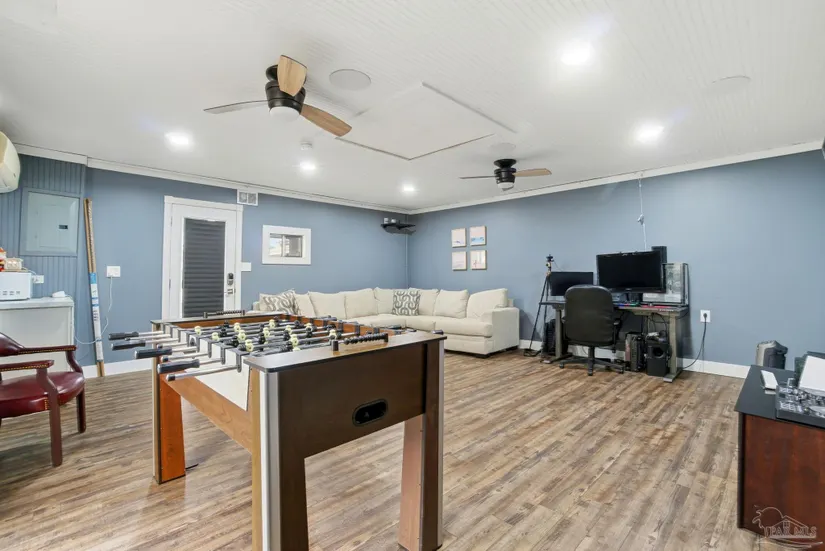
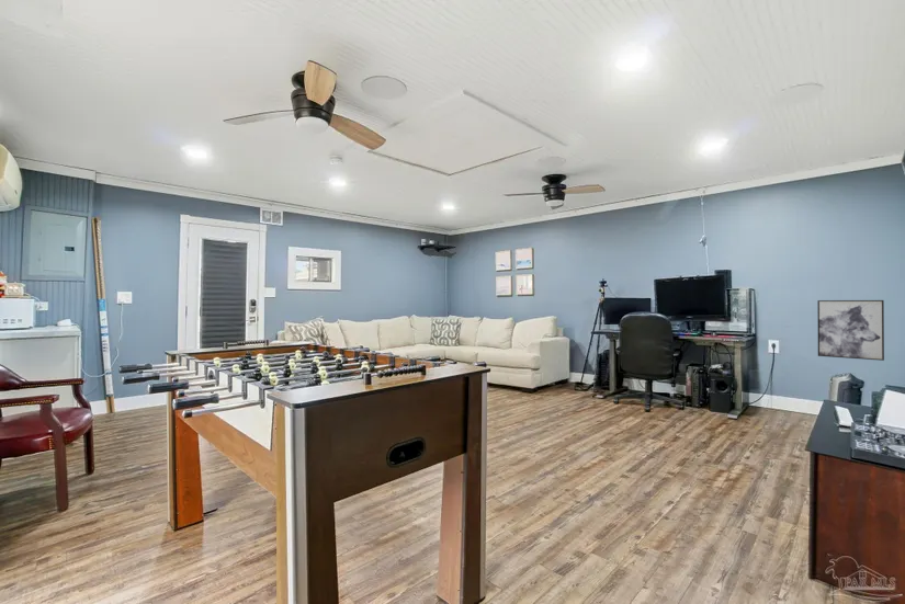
+ wall art (849, 329)
